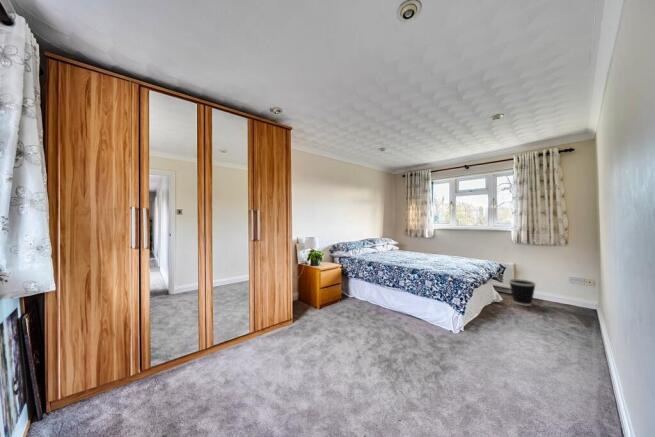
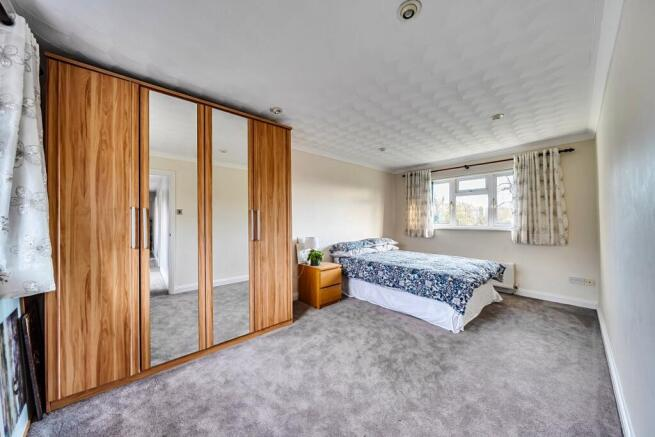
- wastebasket (522, 292)
